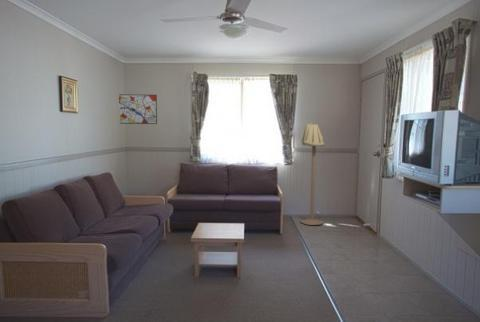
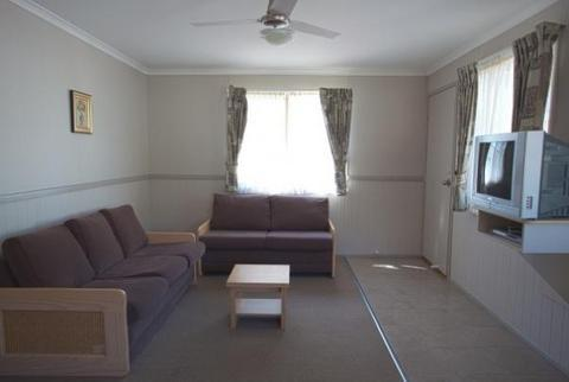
- floor lamp (312, 172)
- wall art (135, 109)
